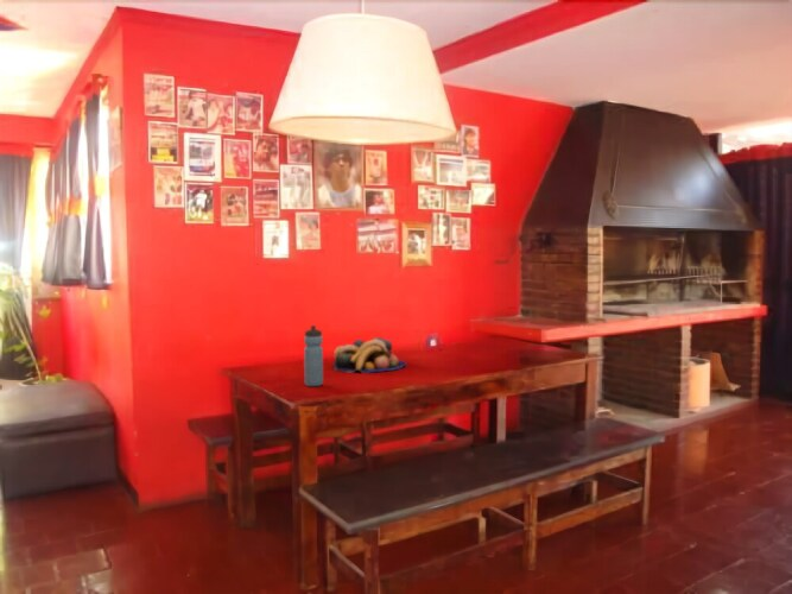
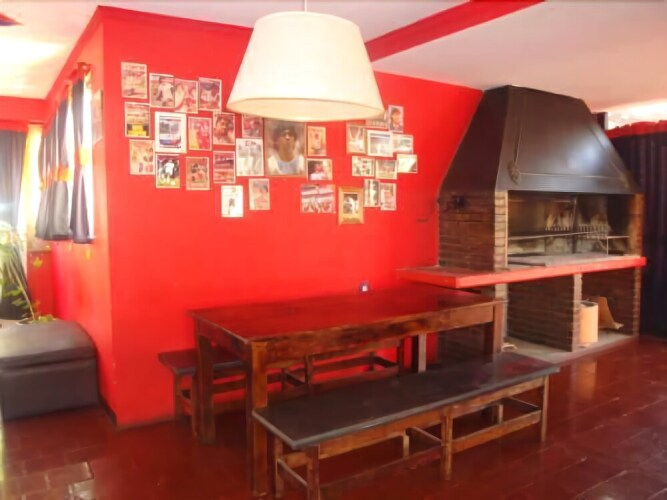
- fruit bowl (369, 352)
- water bottle (313, 355)
